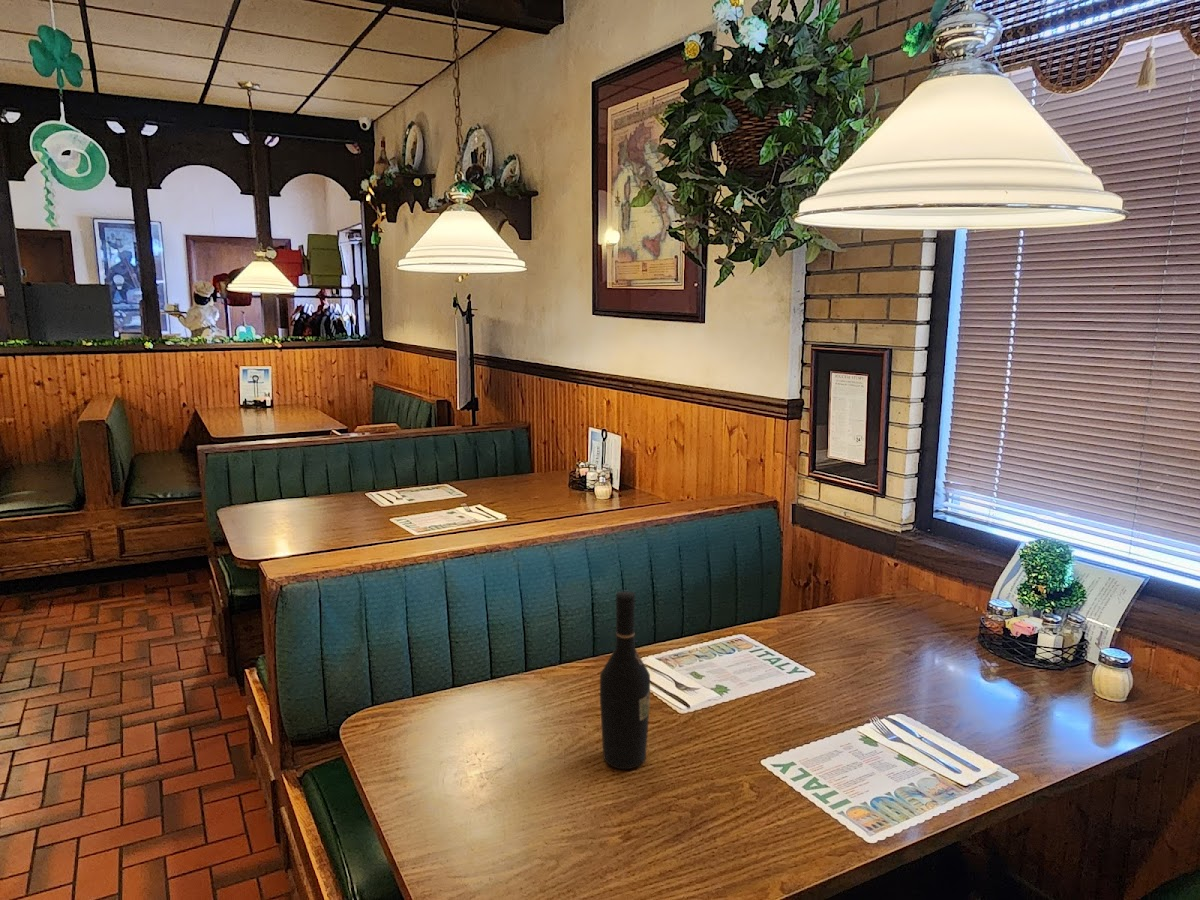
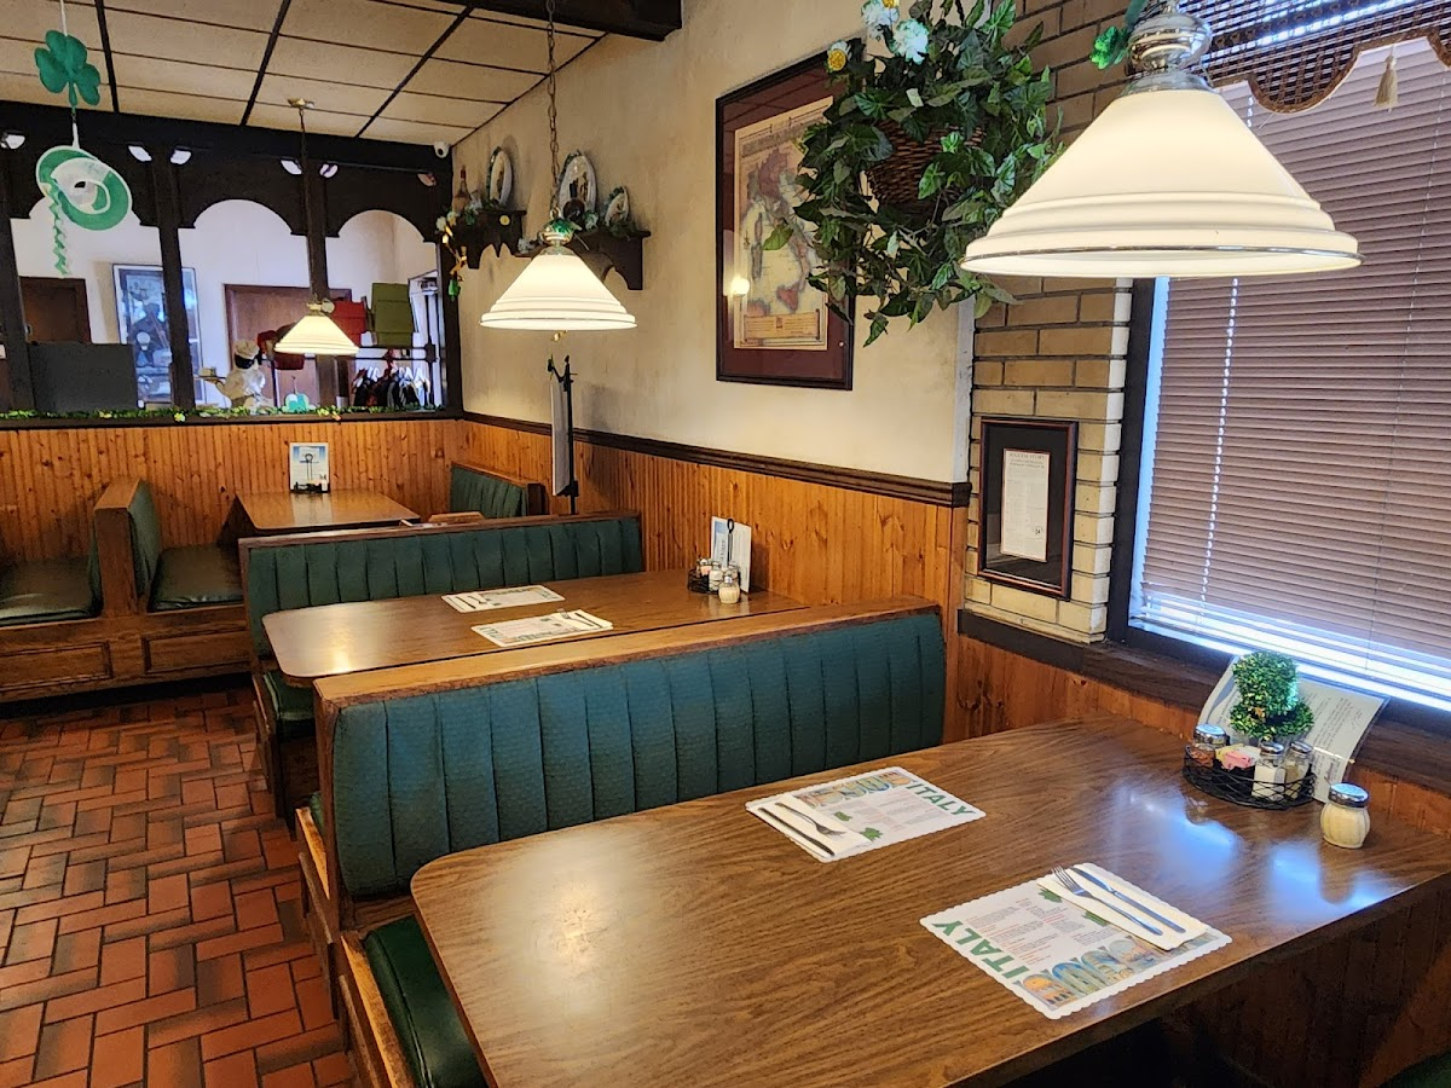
- wine bottle (625, 678)
